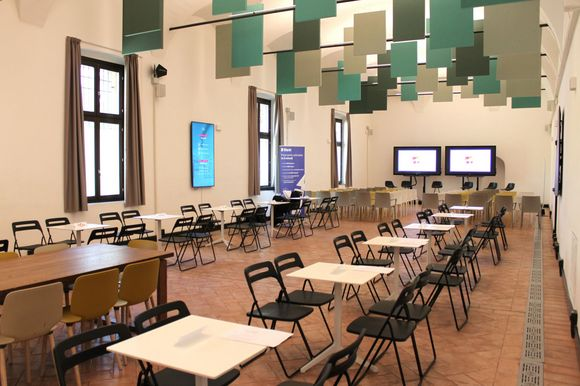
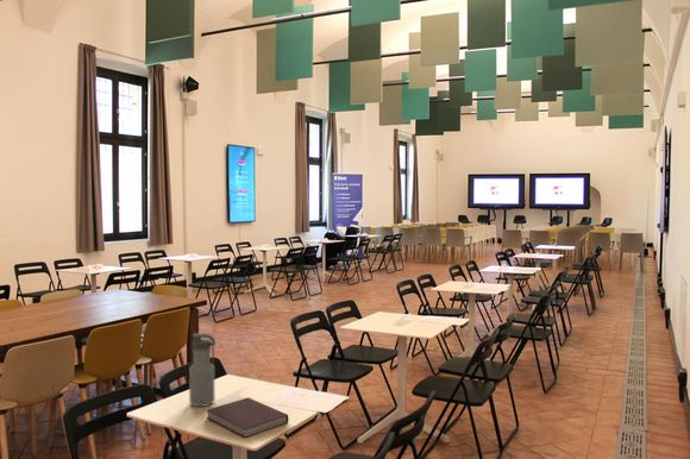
+ notebook (246, 416)
+ water bottle (202, 367)
